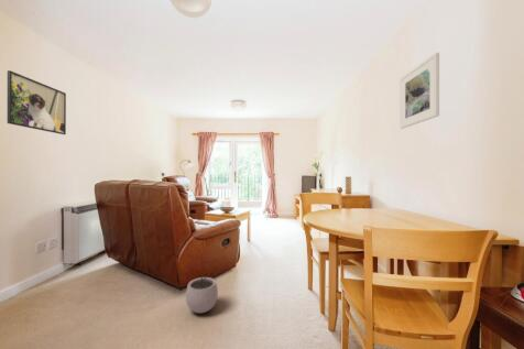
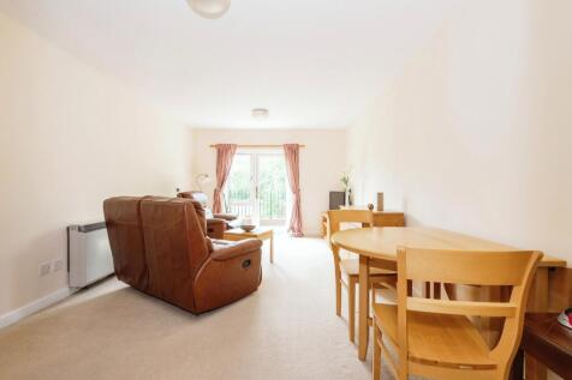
- plant pot (201, 290)
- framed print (417, 95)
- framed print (40, 106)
